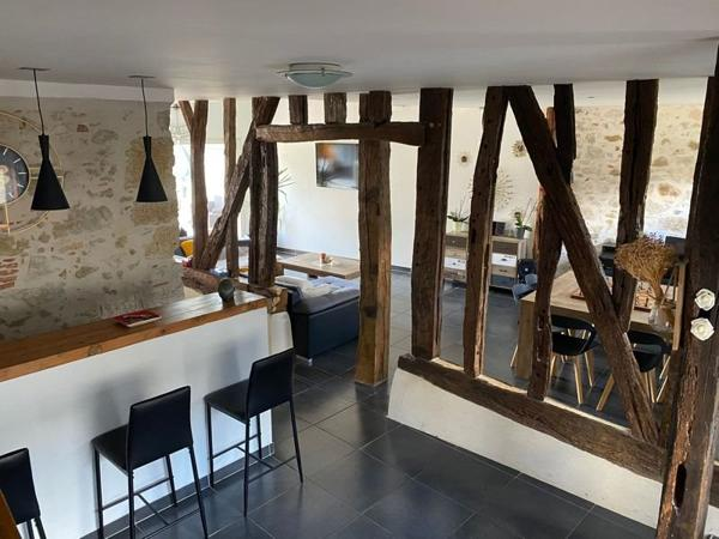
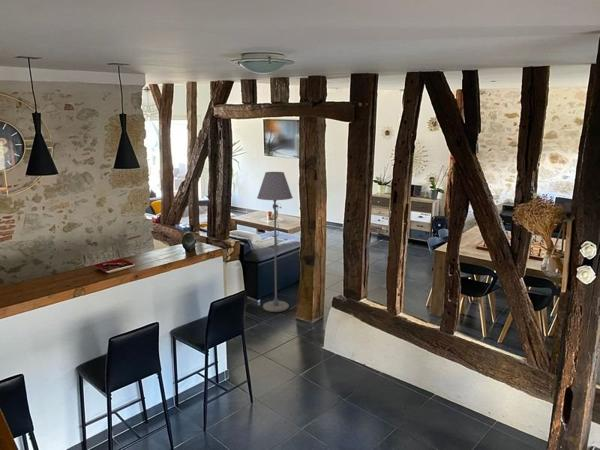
+ floor lamp (275, 241)
